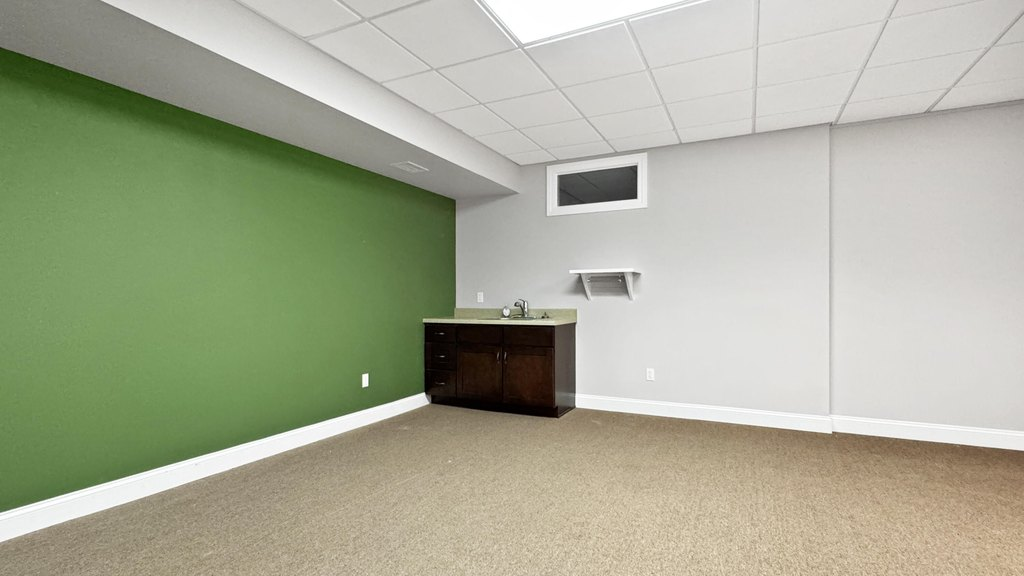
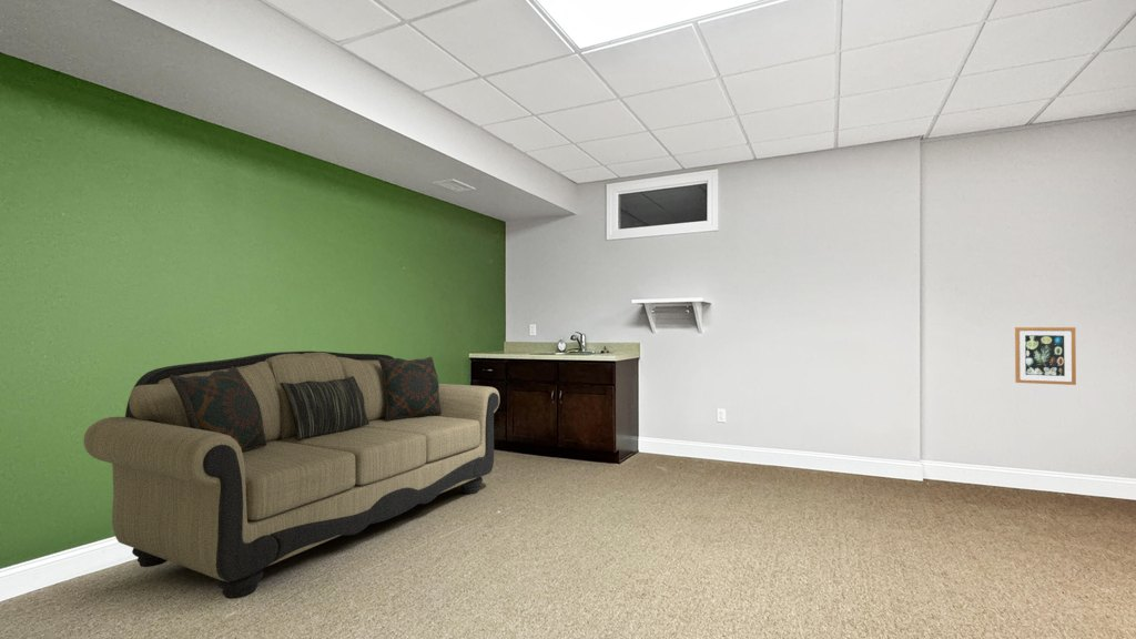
+ wall art (1044, 355)
+ sofa (338, 436)
